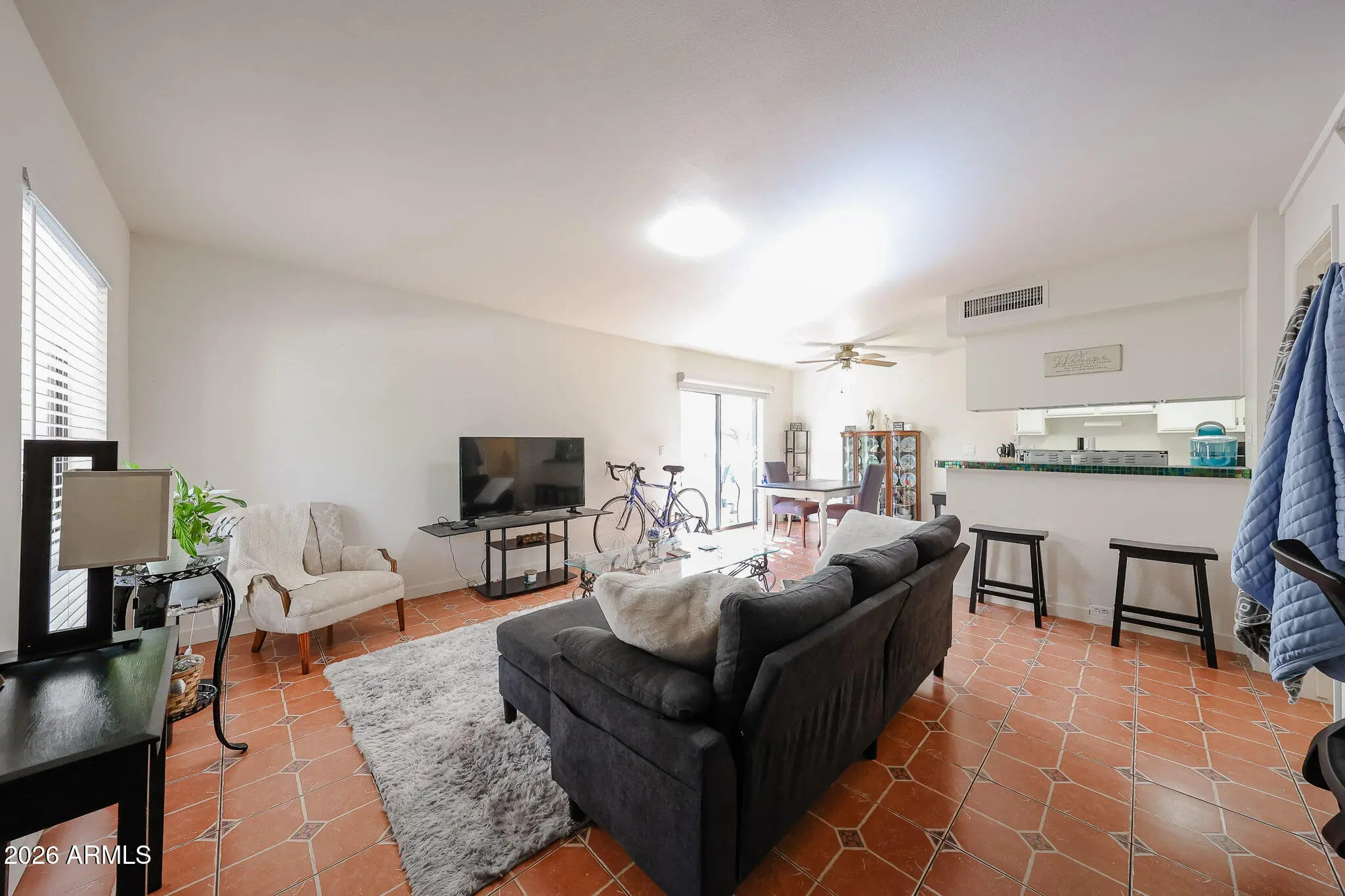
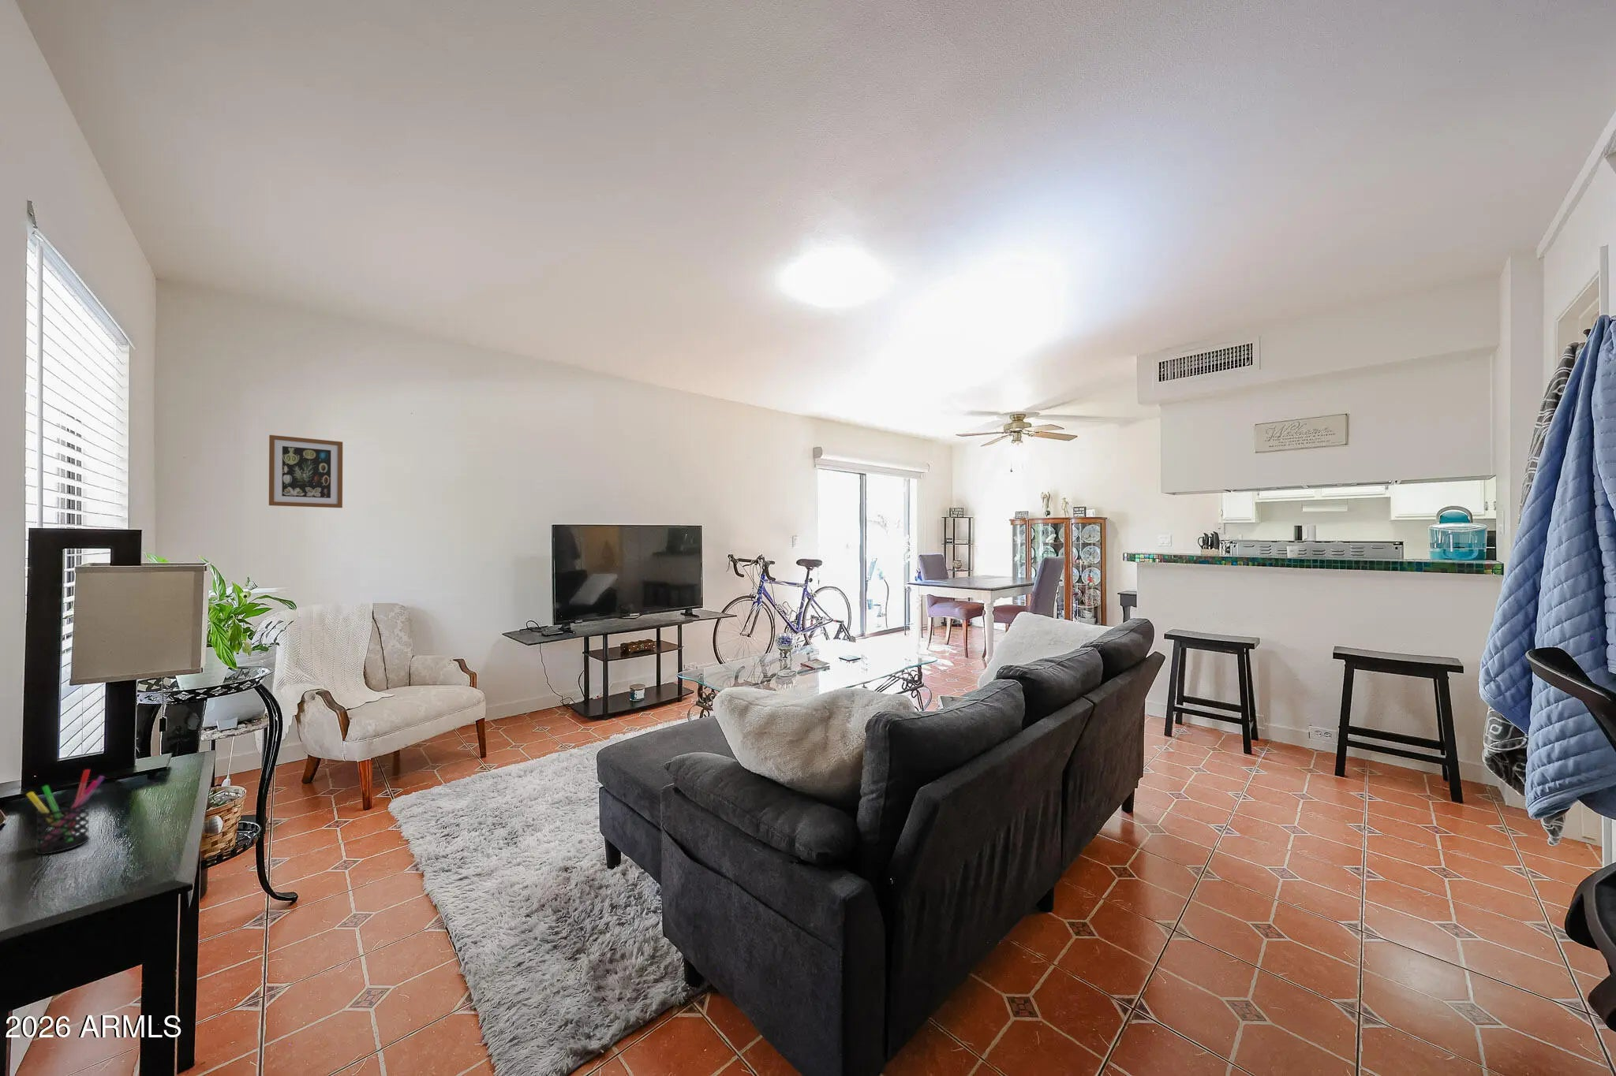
+ wall art (306, 472)
+ pen holder (62, 811)
